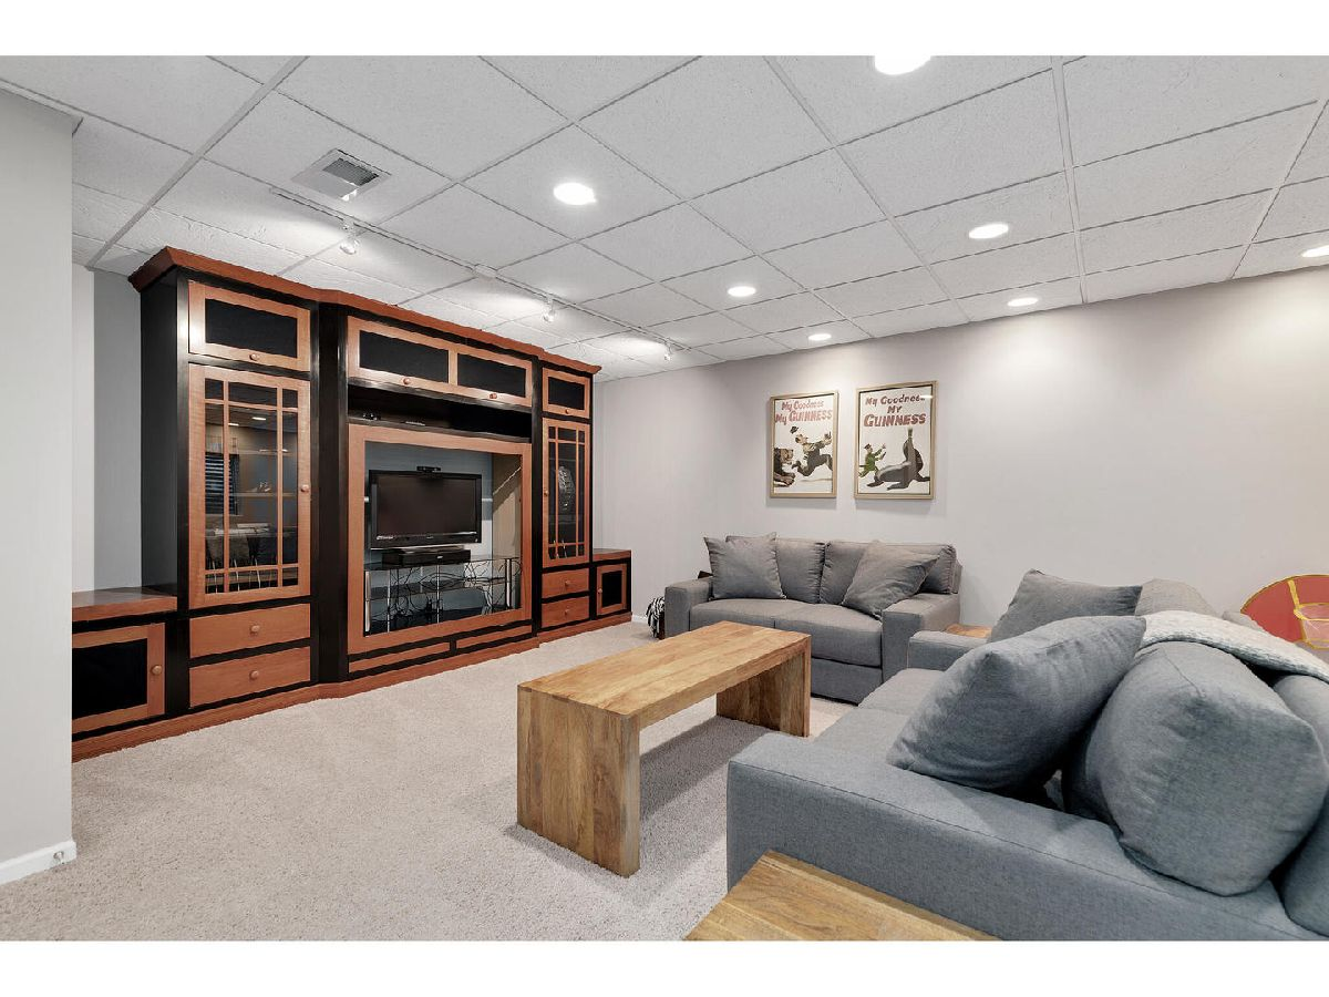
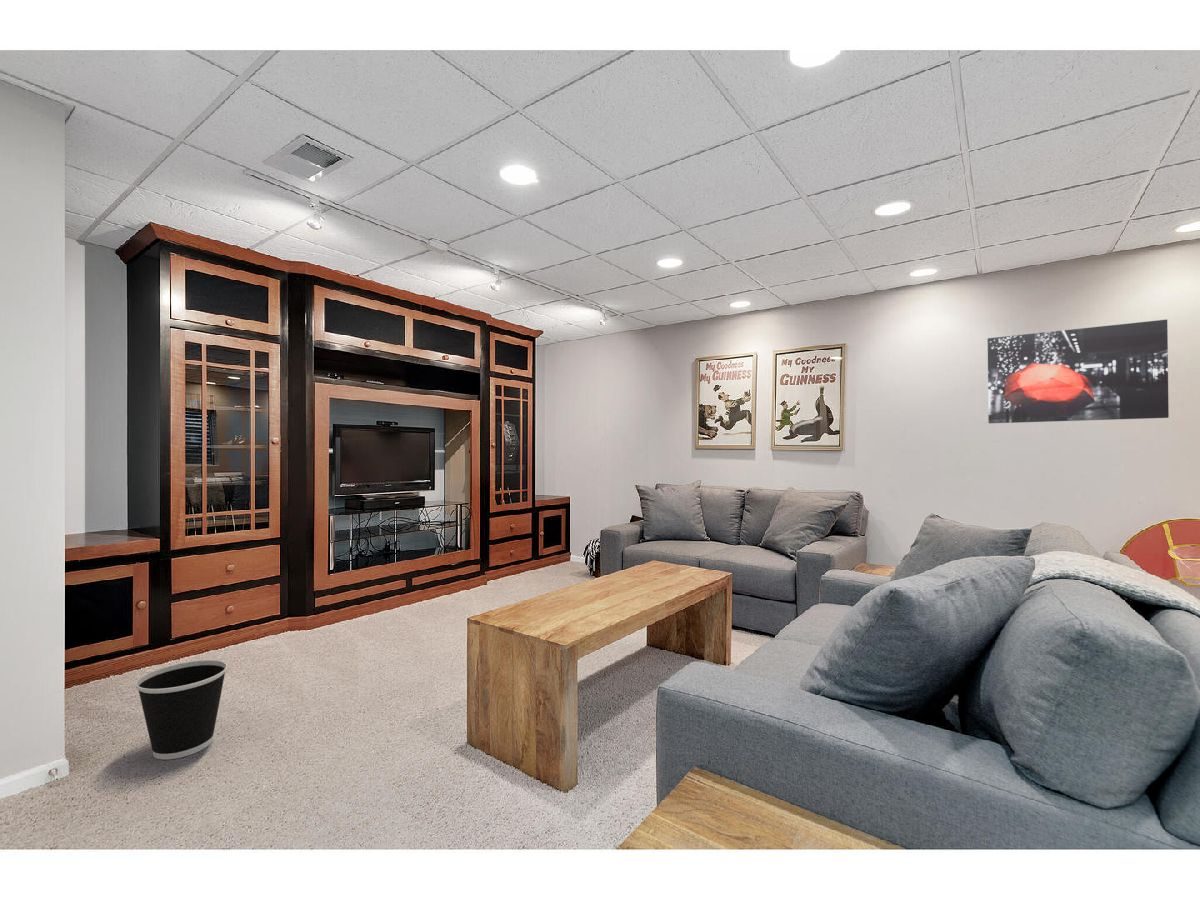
+ wastebasket (183, 710)
+ wall art (1071, 375)
